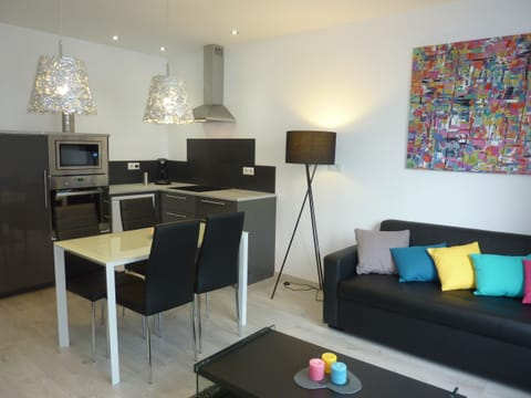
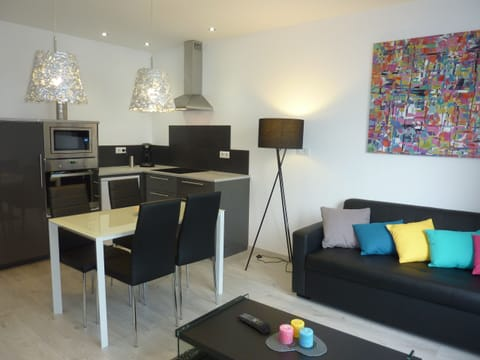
+ remote control (253, 321)
